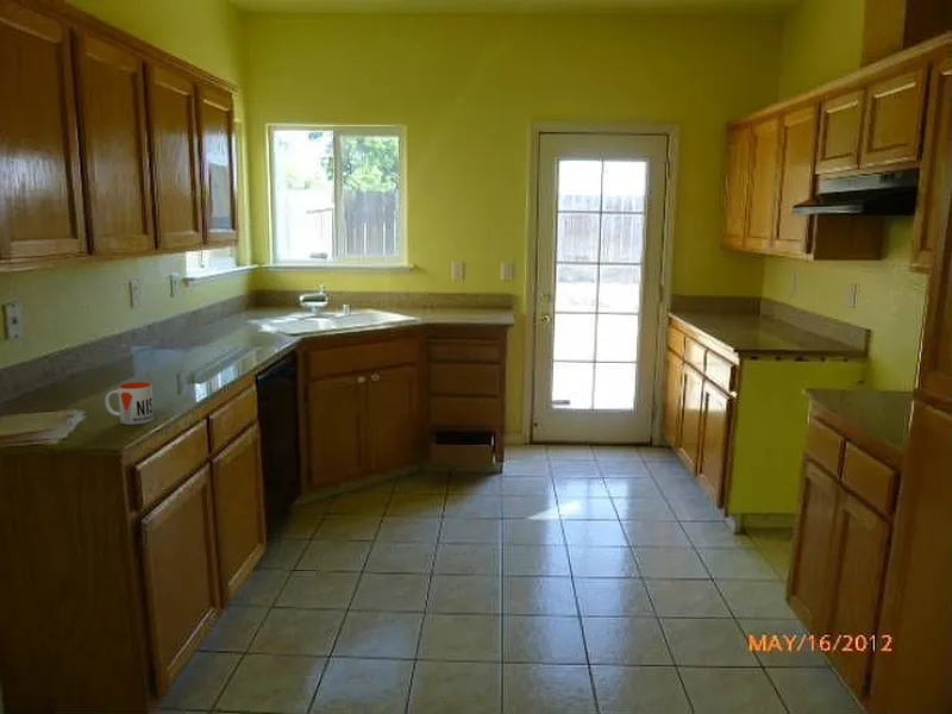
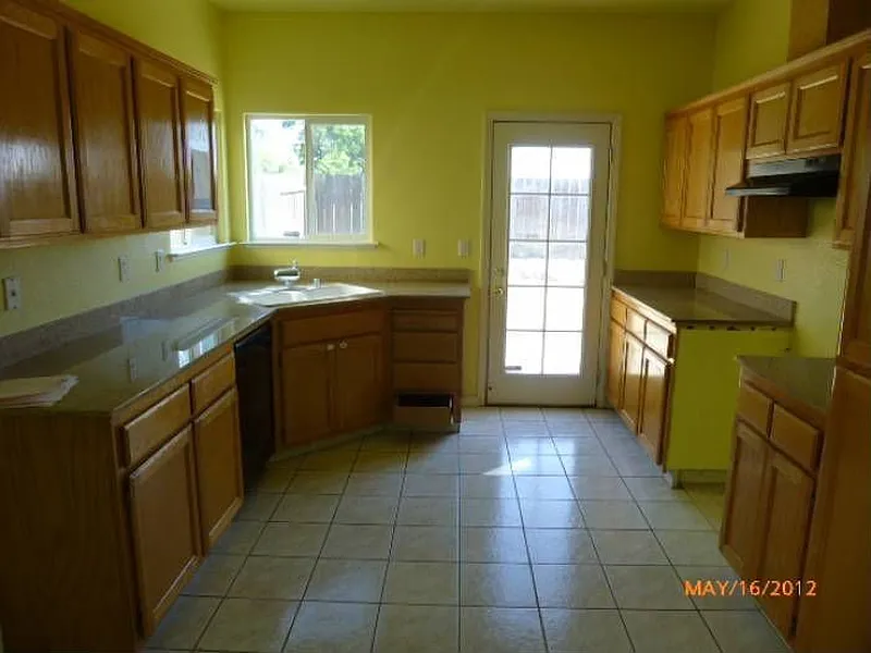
- mug (129, 402)
